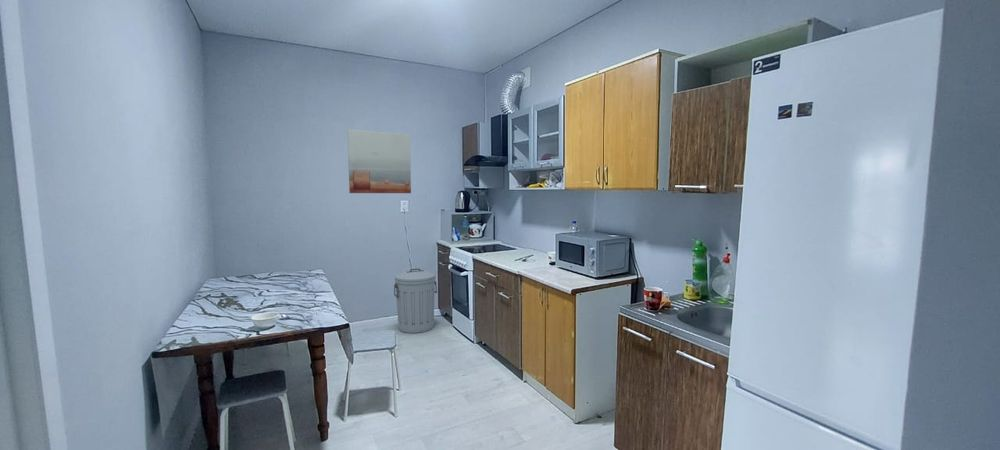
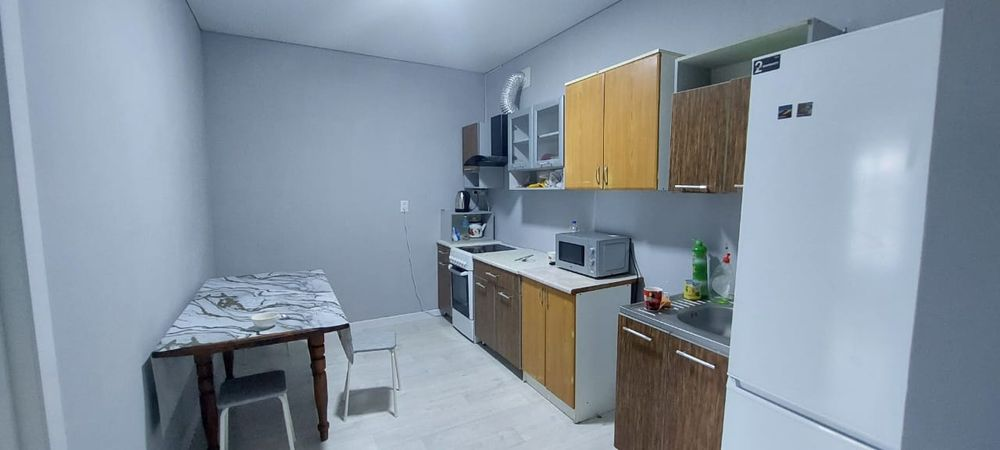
- wall art (380, 163)
- trash can (415, 298)
